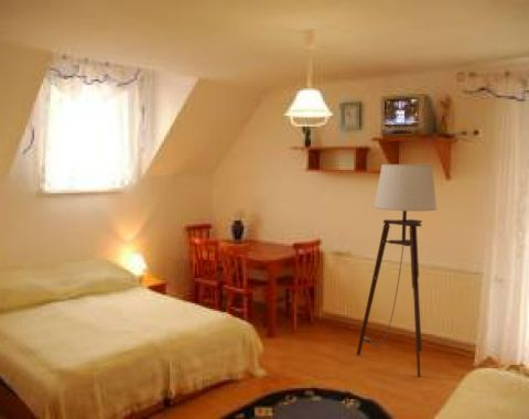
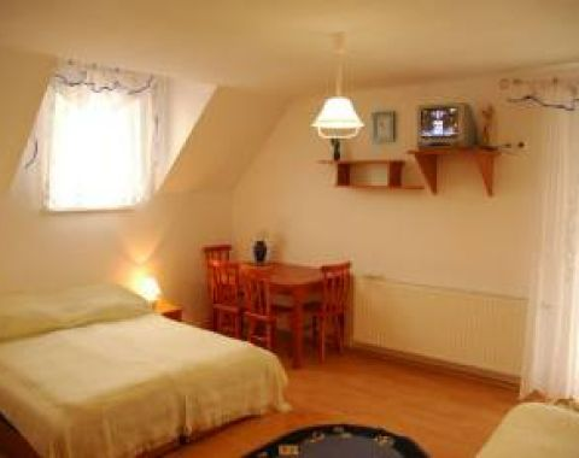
- floor lamp (400, 261)
